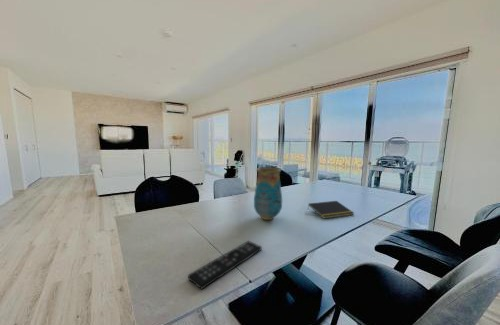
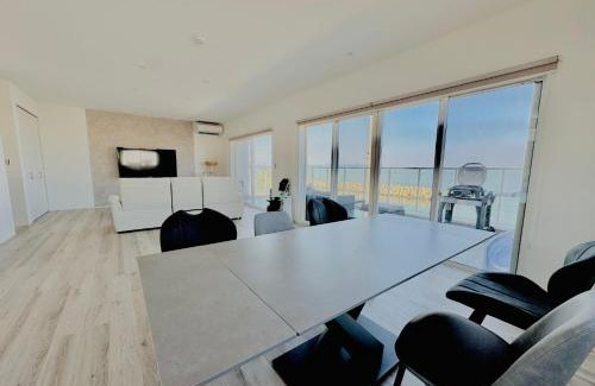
- vase (268, 193)
- notepad (330, 208)
- remote control (229, 260)
